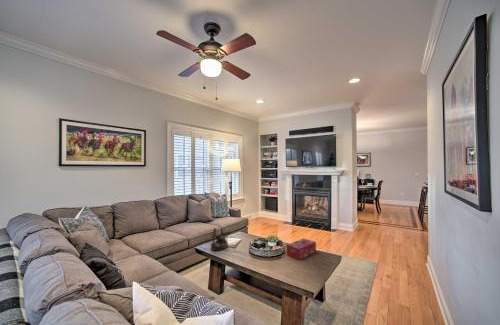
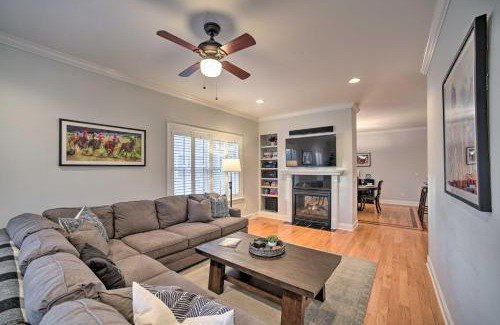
- decorative bowl (220, 236)
- tissue box (301, 248)
